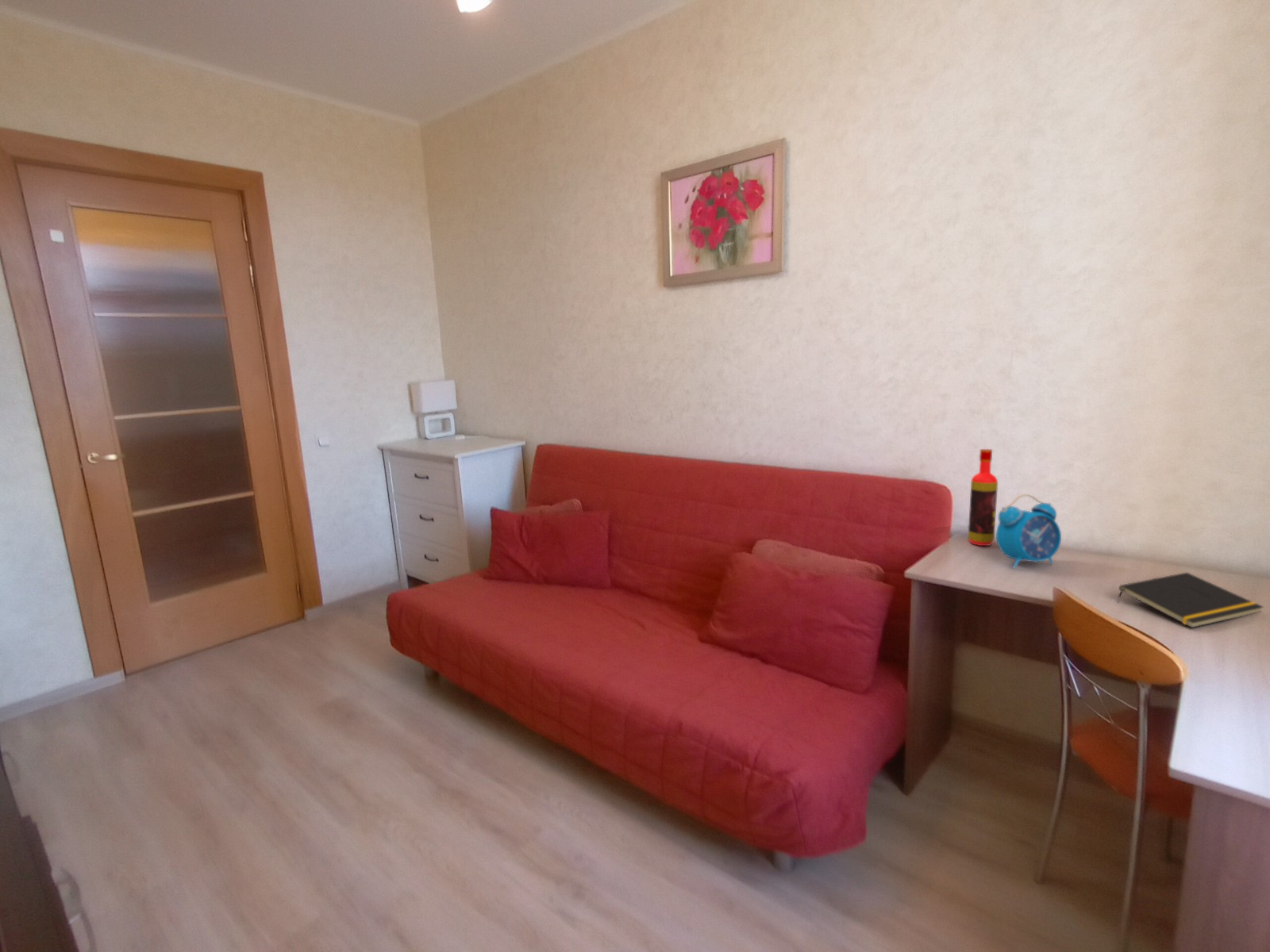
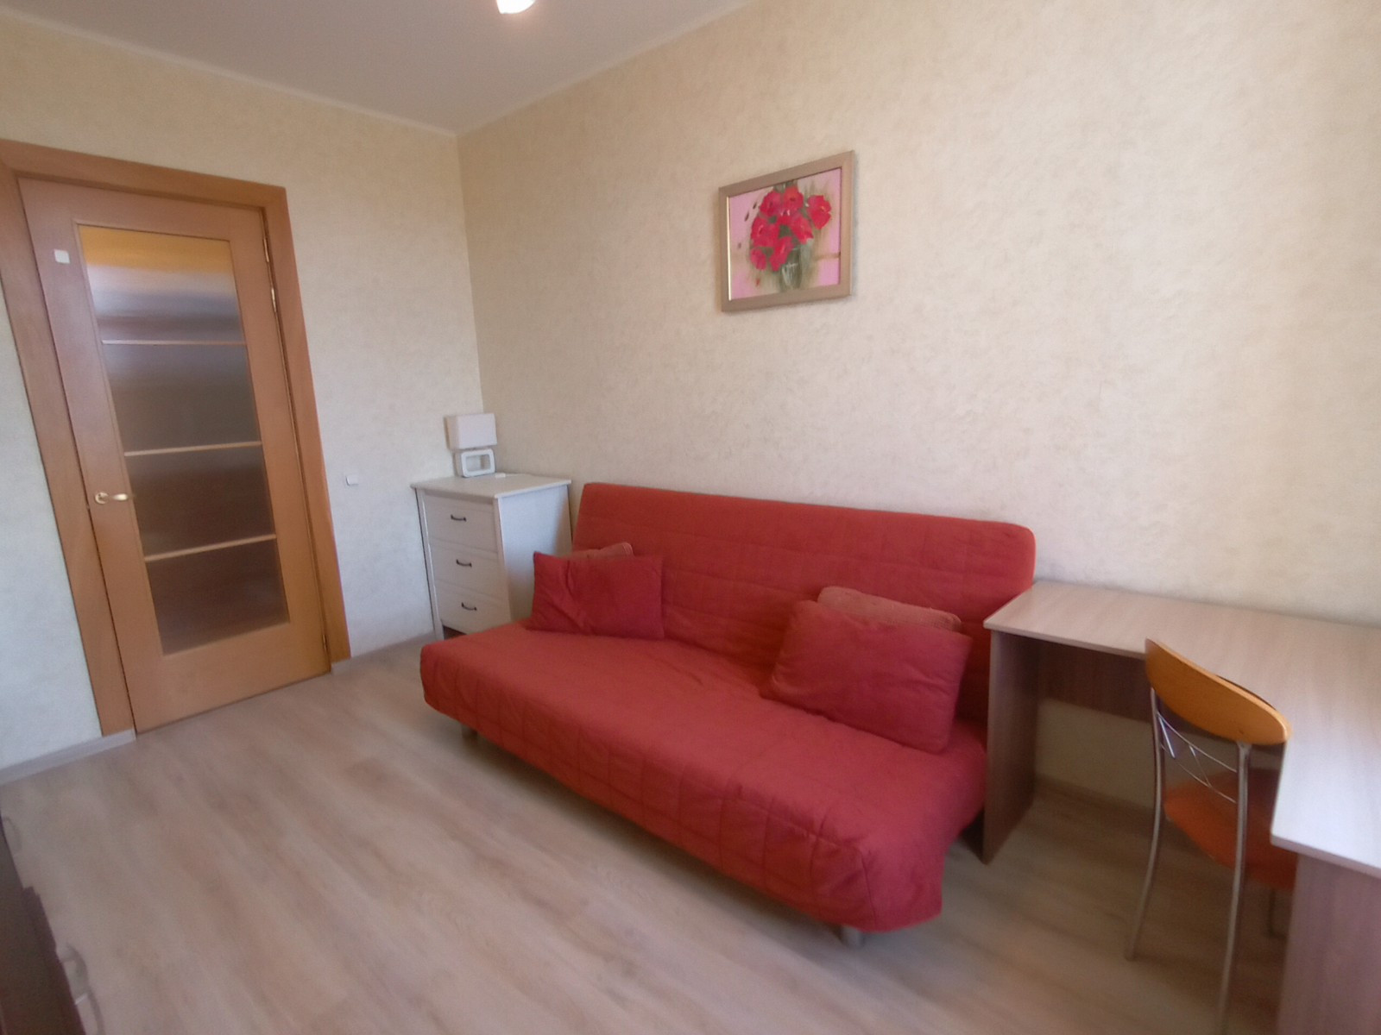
- notepad (1189, 597)
- bottle (983, 497)
- alarm clock (1029, 530)
